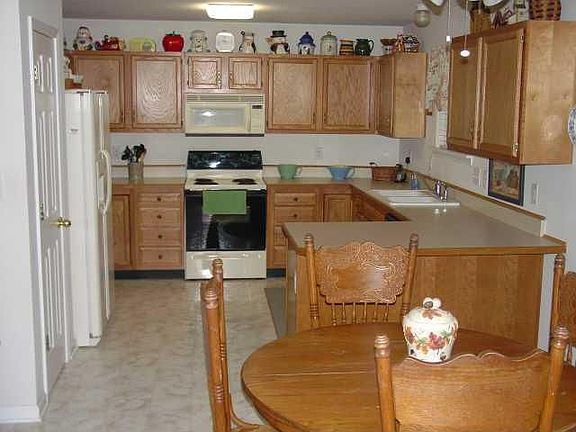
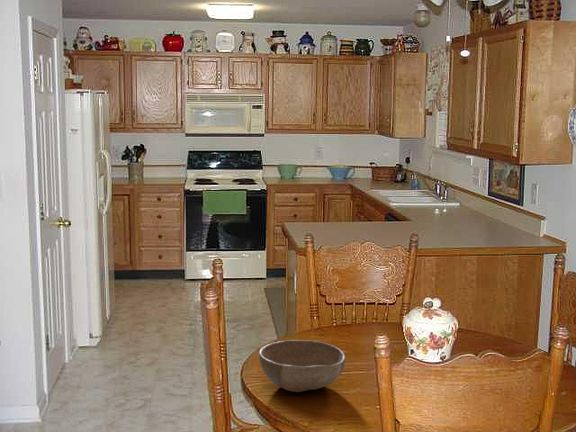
+ bowl (301, 368)
